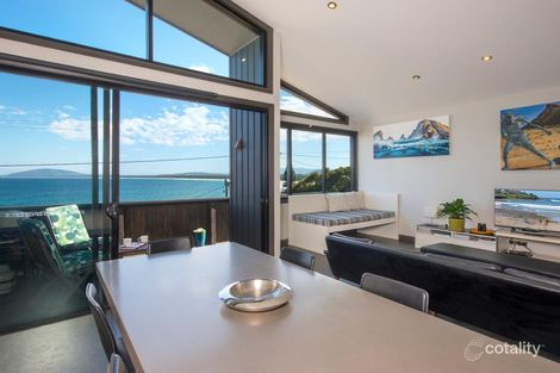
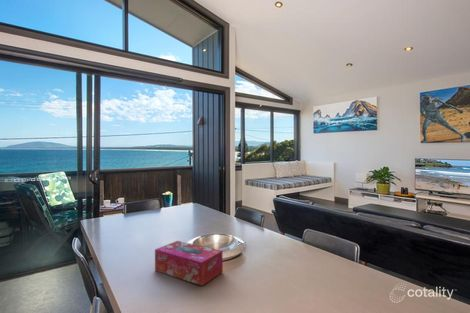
+ tissue box (188, 260)
